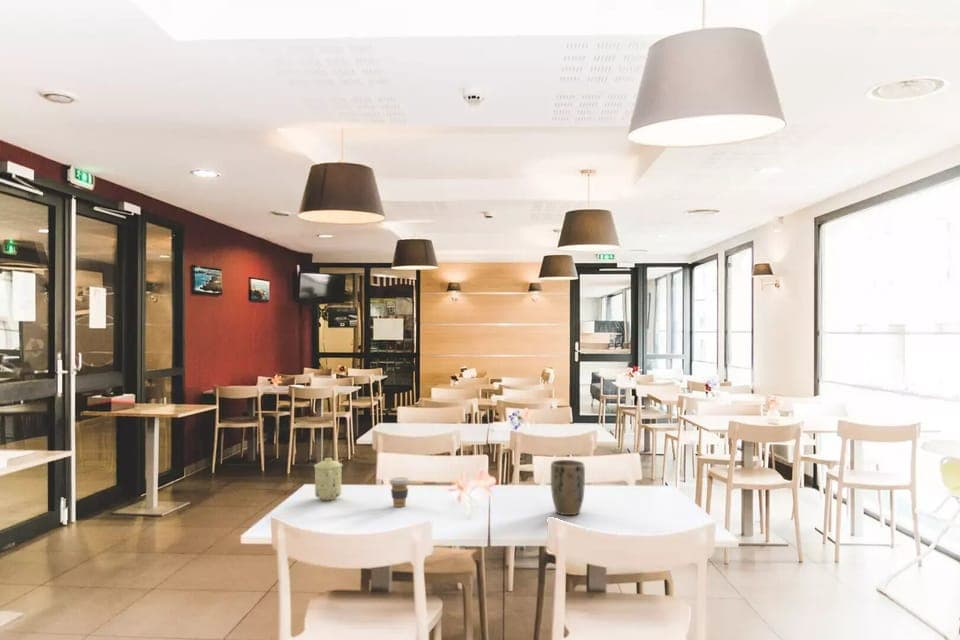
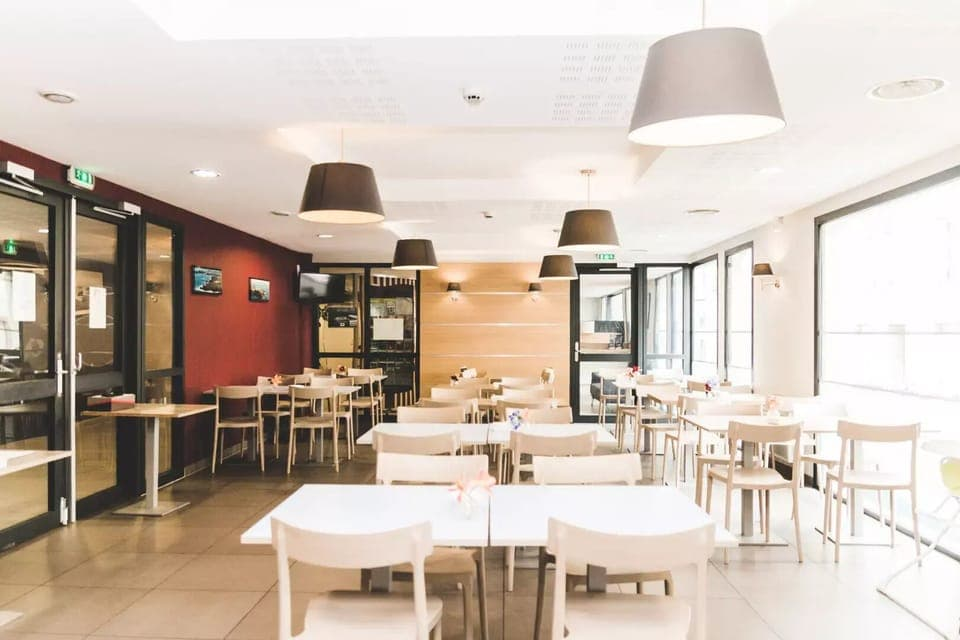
- plant pot (567, 487)
- mug (328, 478)
- coffee cup (399, 492)
